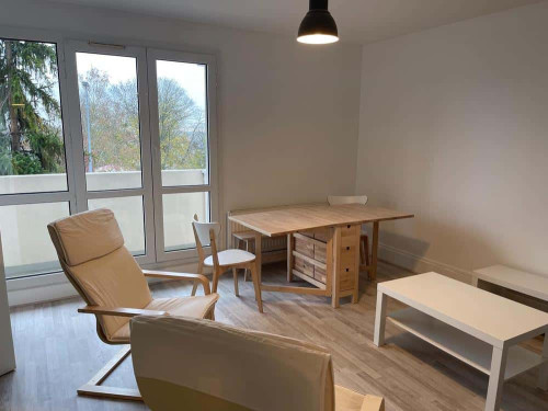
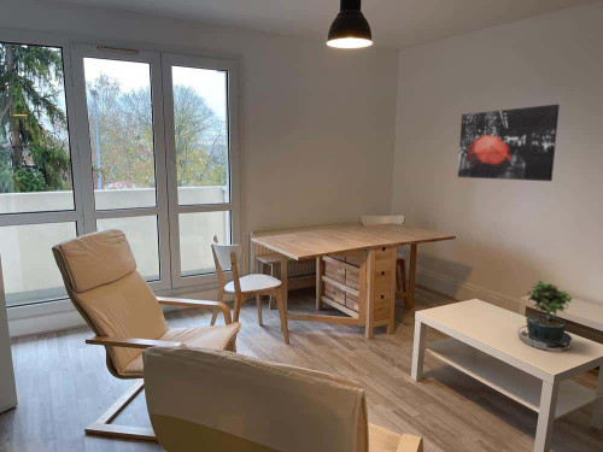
+ wall art (503, 145)
+ potted plant (548, 310)
